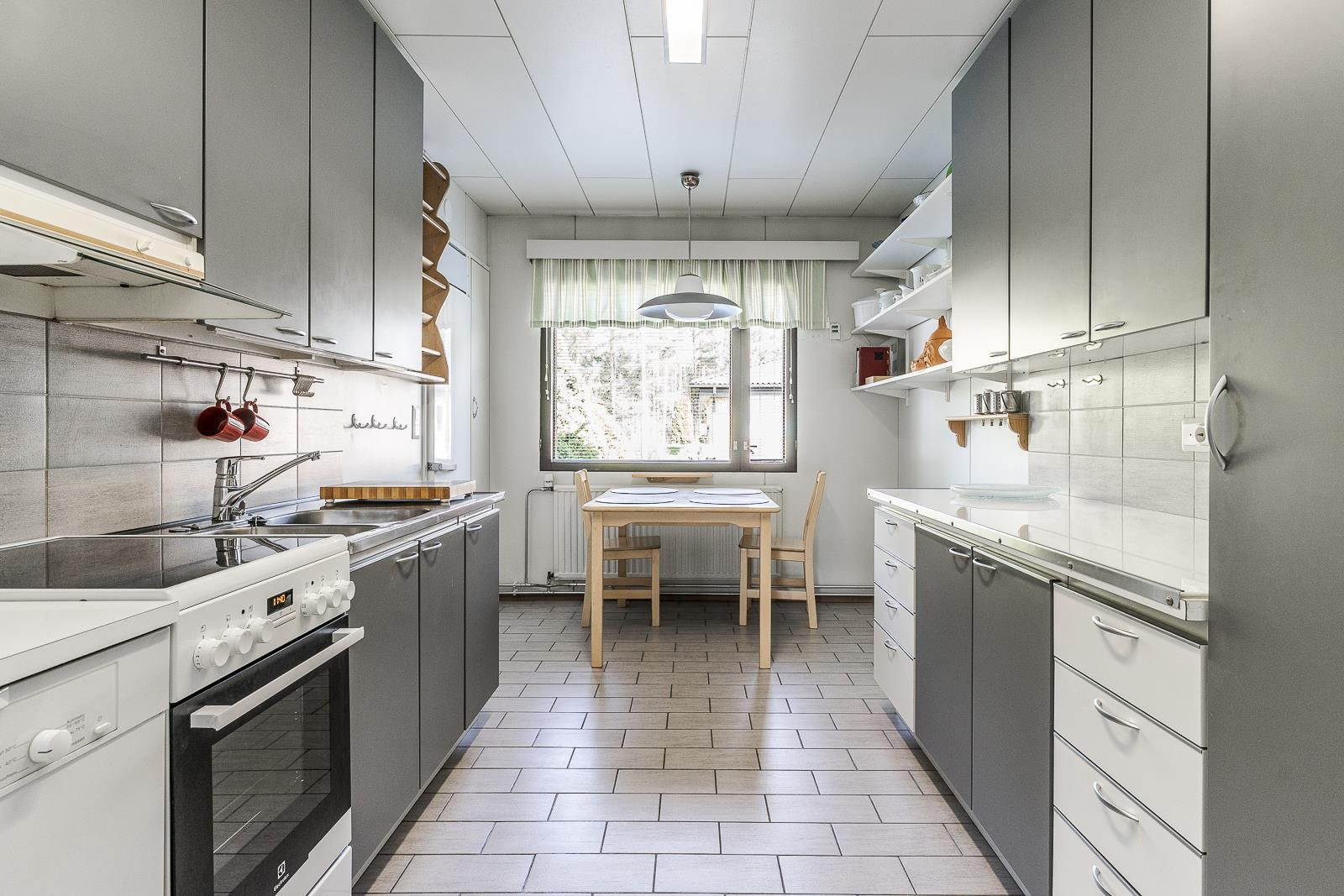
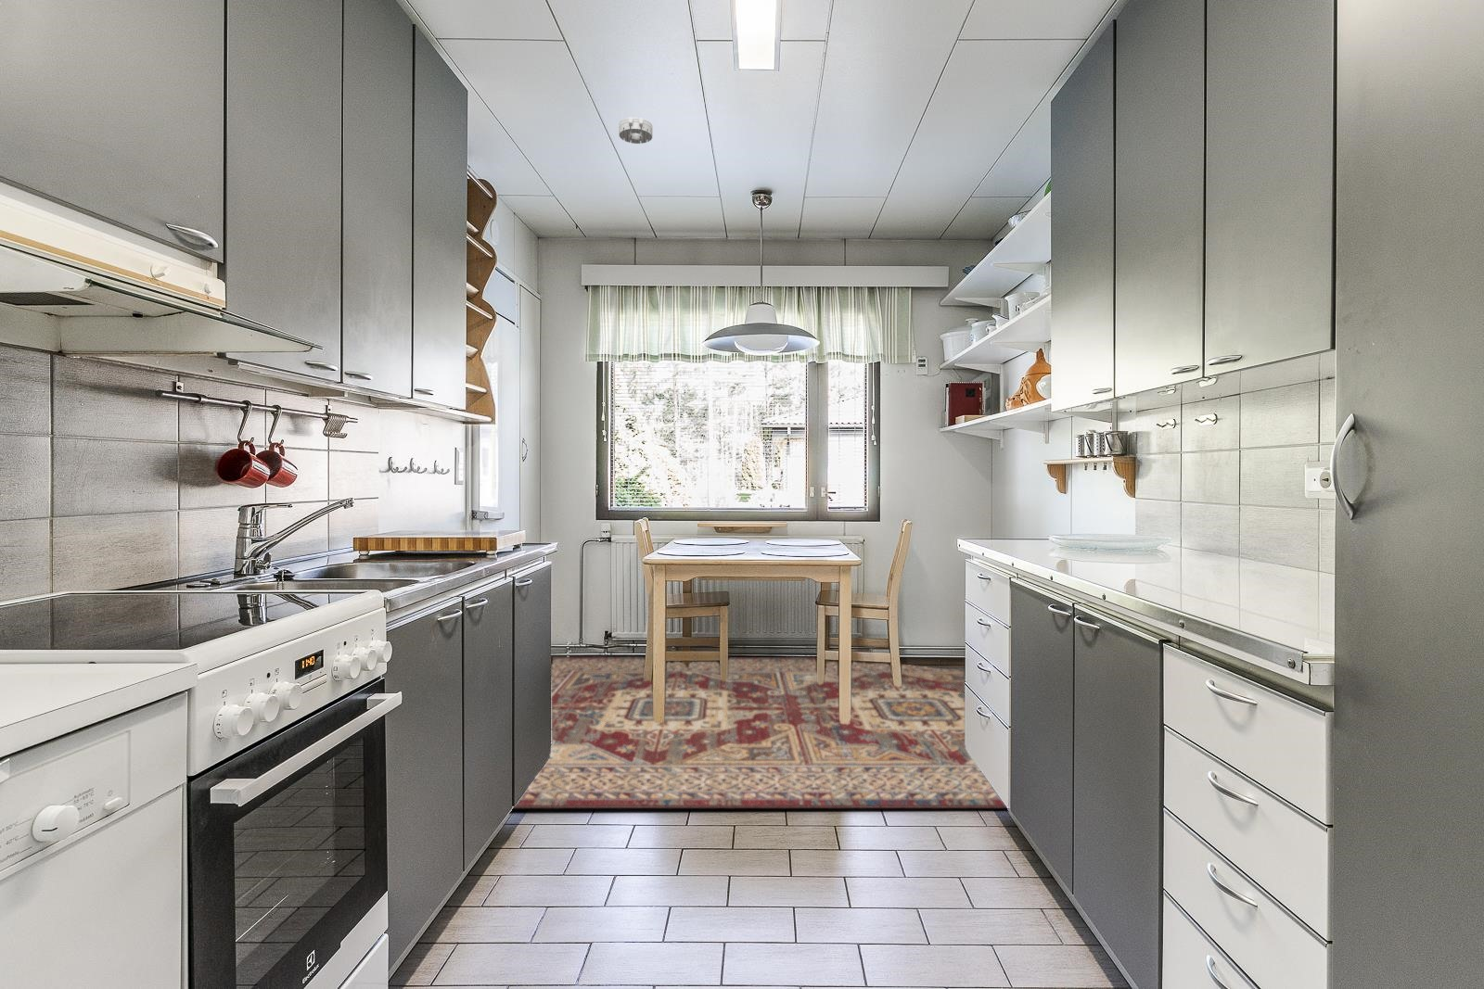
+ smoke detector (635, 130)
+ rug (792, 709)
